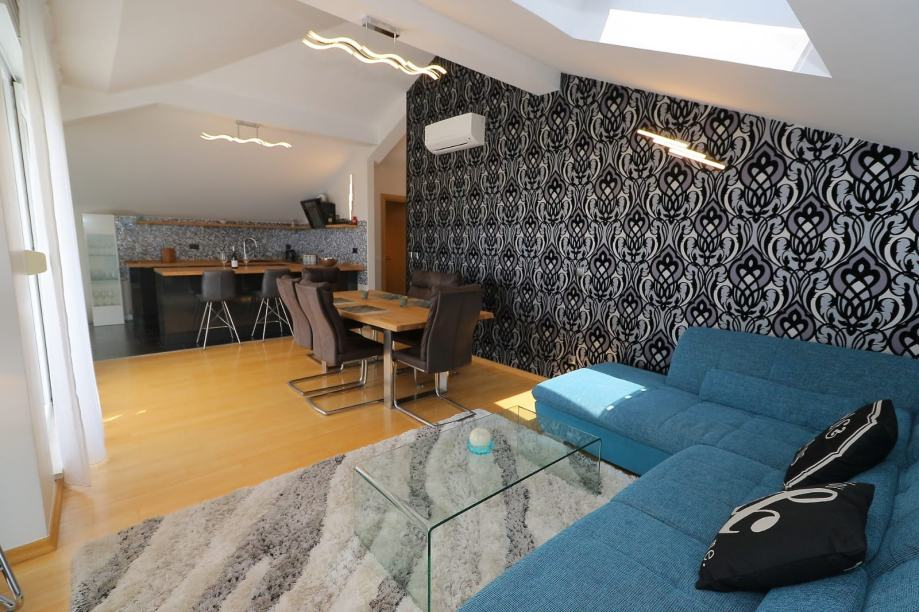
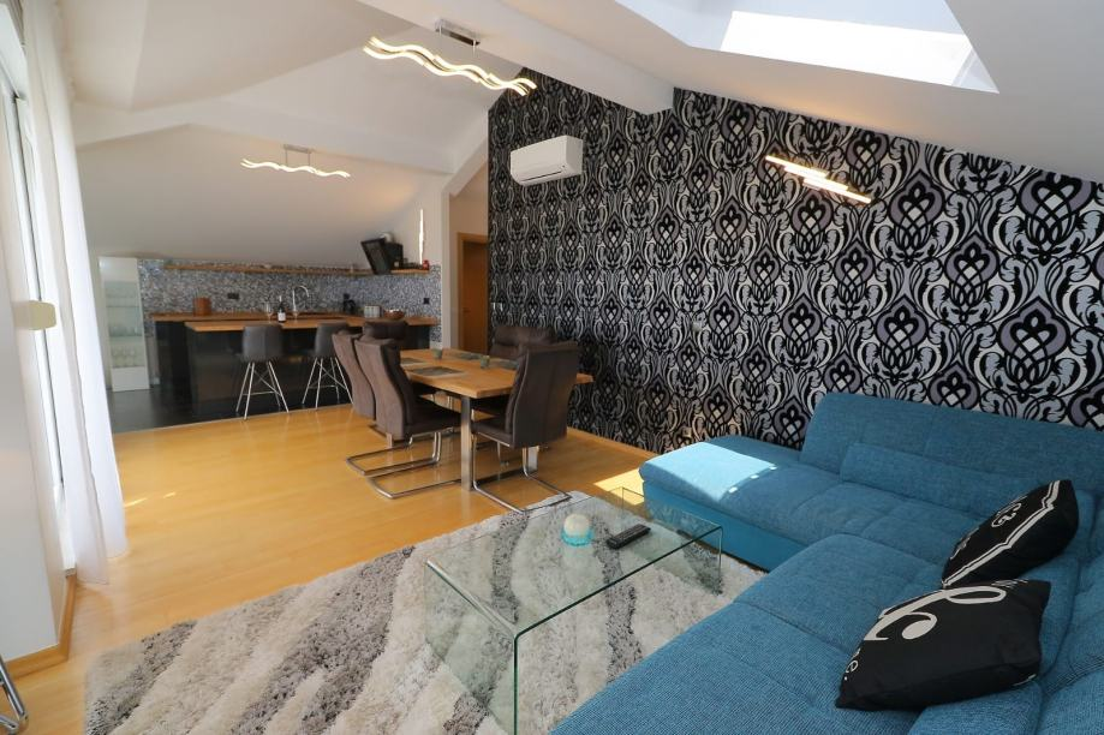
+ remote control (628, 536)
